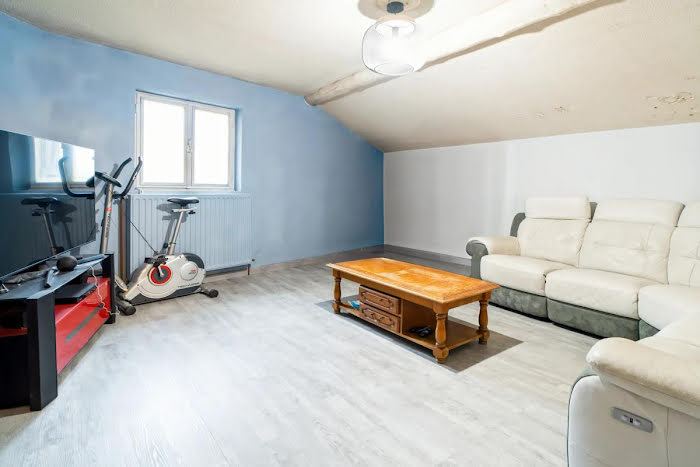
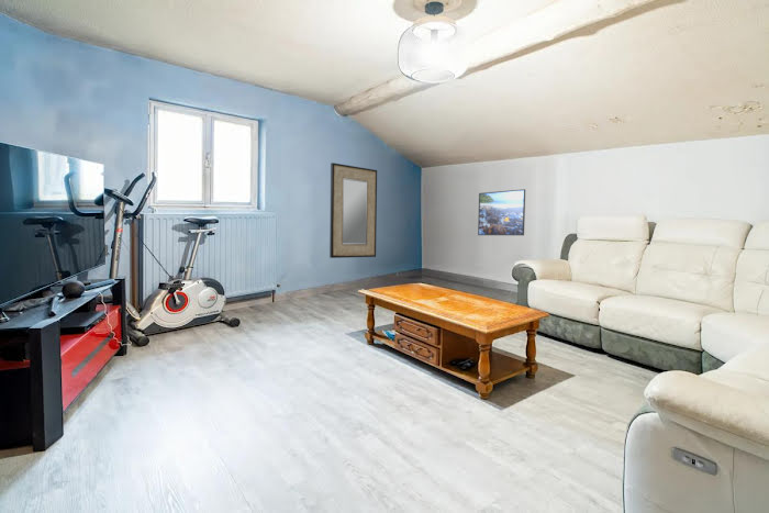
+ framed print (500, 213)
+ home mirror (354, 212)
